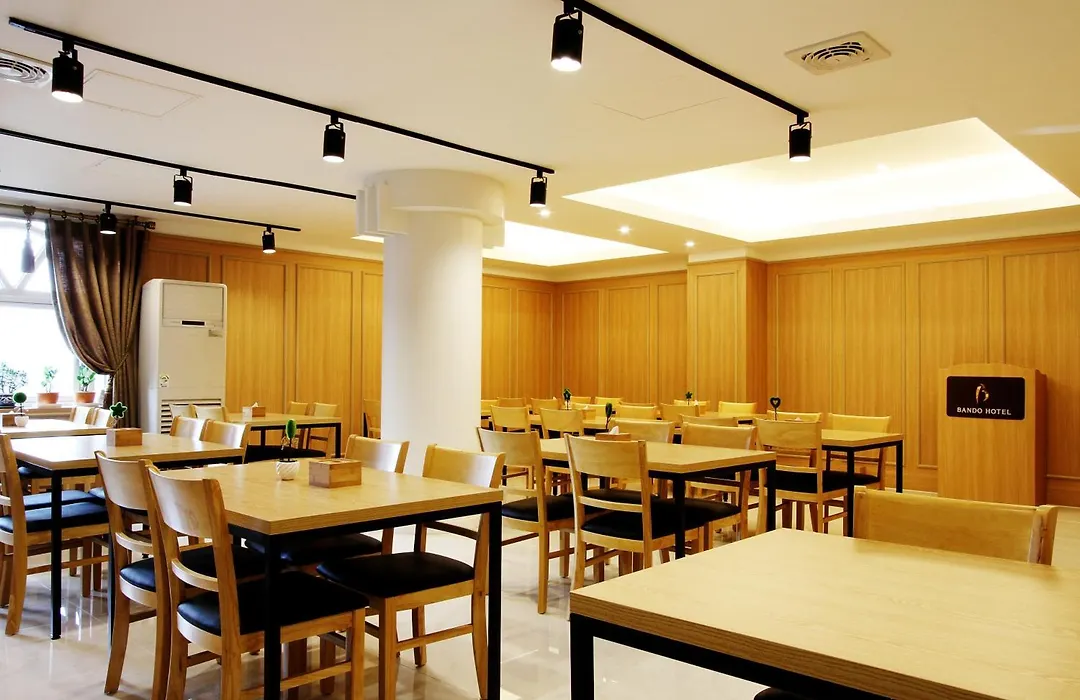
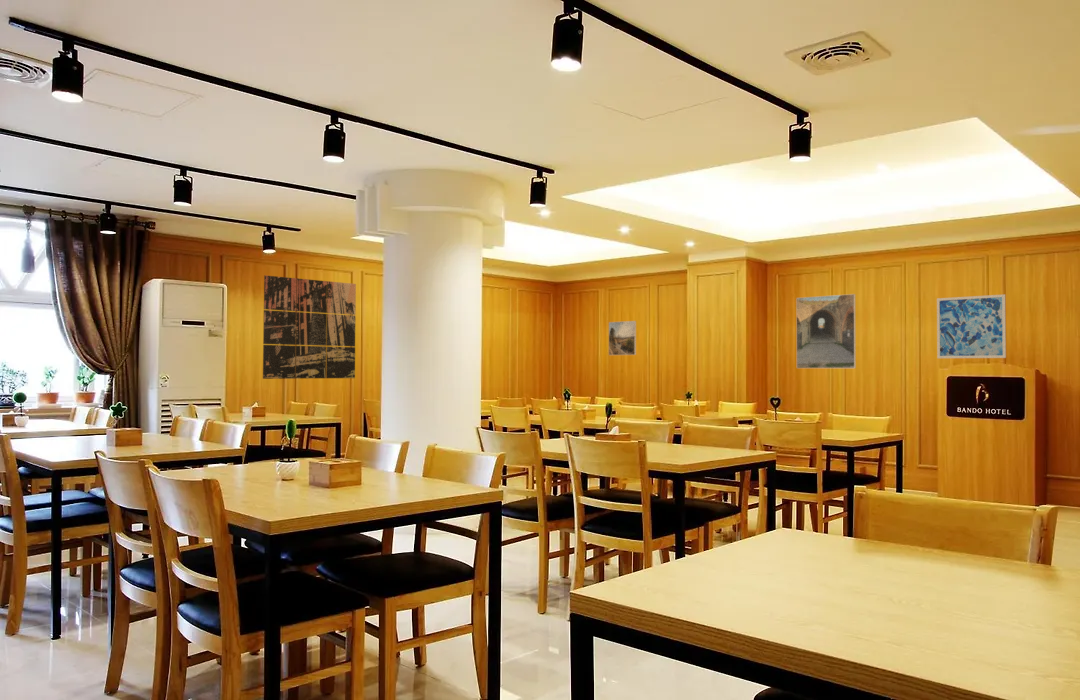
+ wall art (970, 327)
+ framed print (622, 338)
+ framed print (825, 332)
+ wall art (311, 329)
